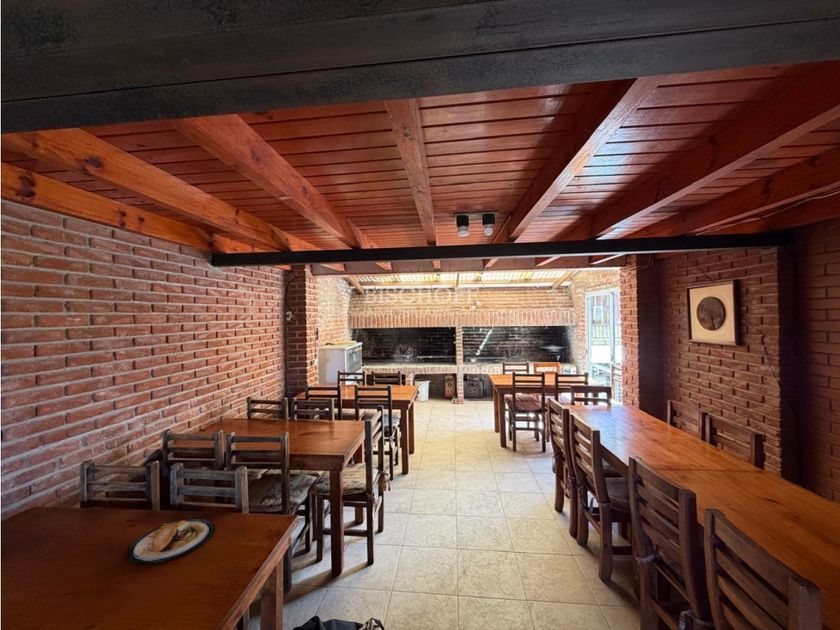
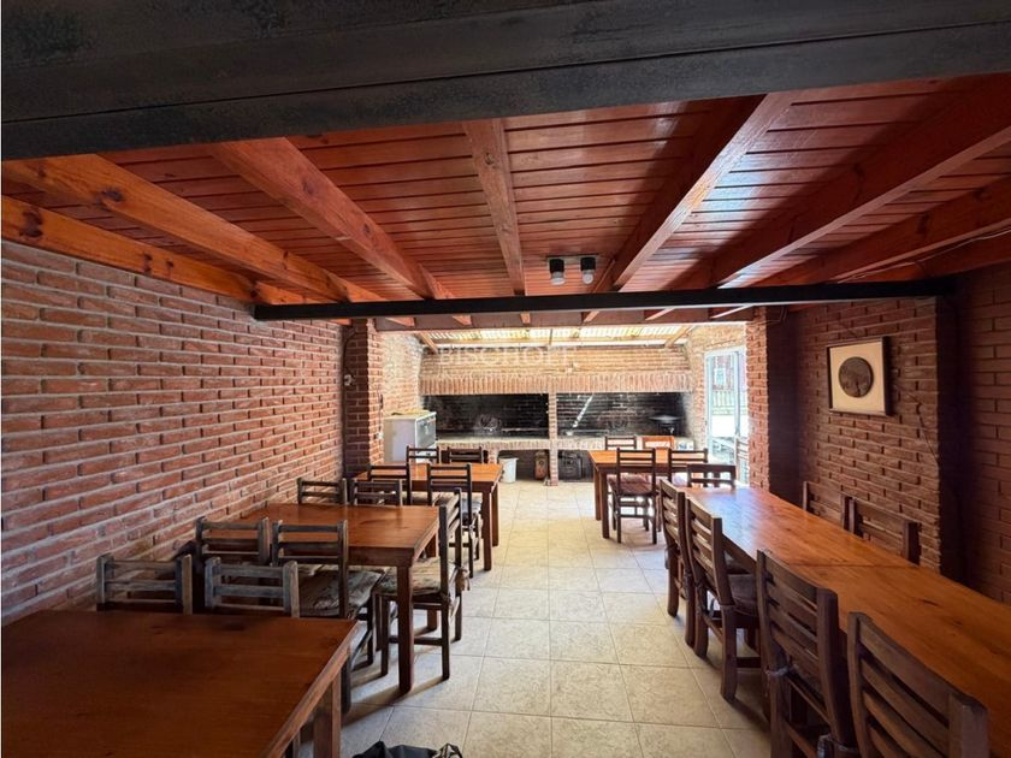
- plate (173, 529)
